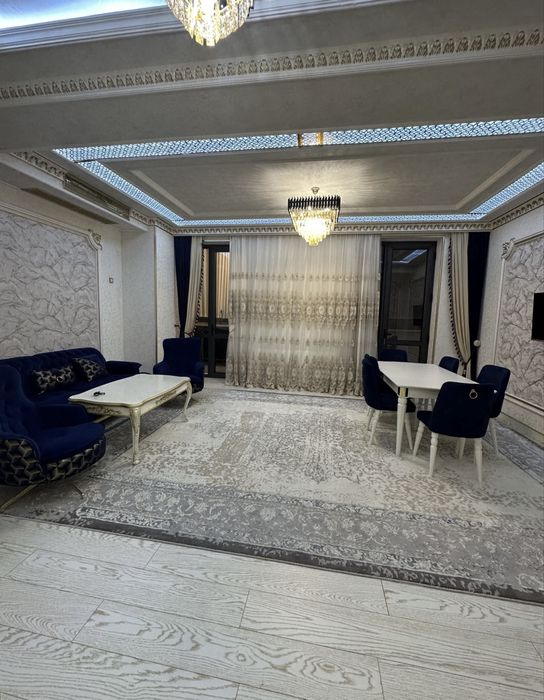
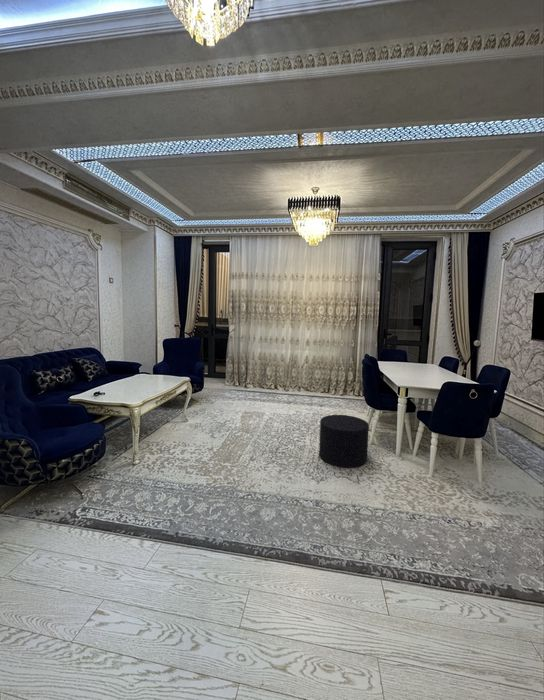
+ stool (343, 439)
